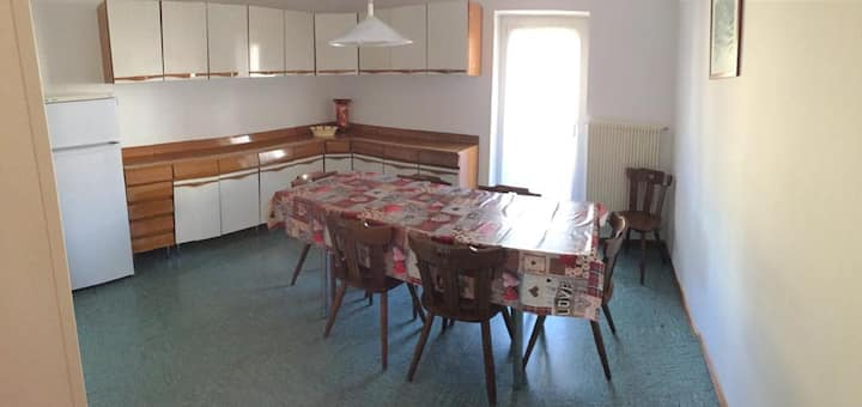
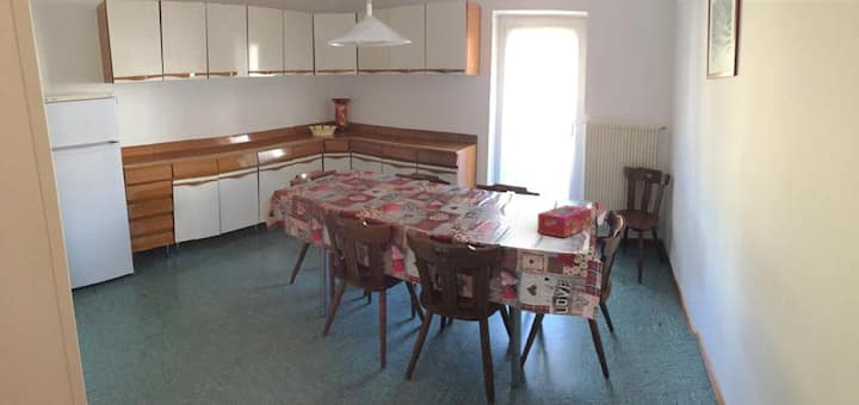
+ tissue box (564, 220)
